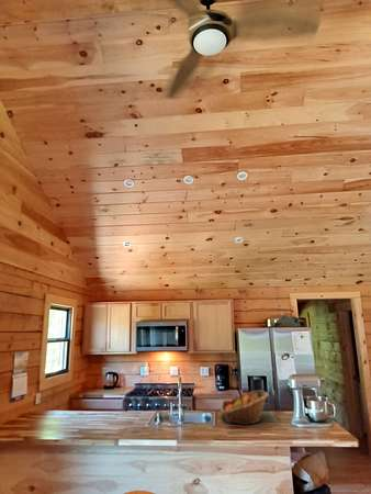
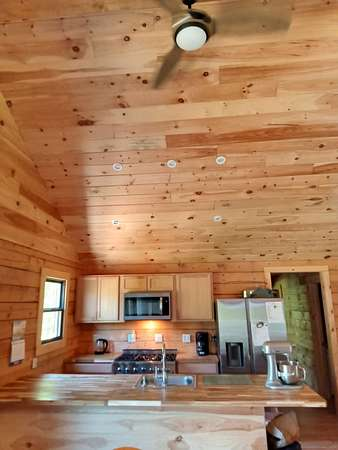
- fruit basket (244, 405)
